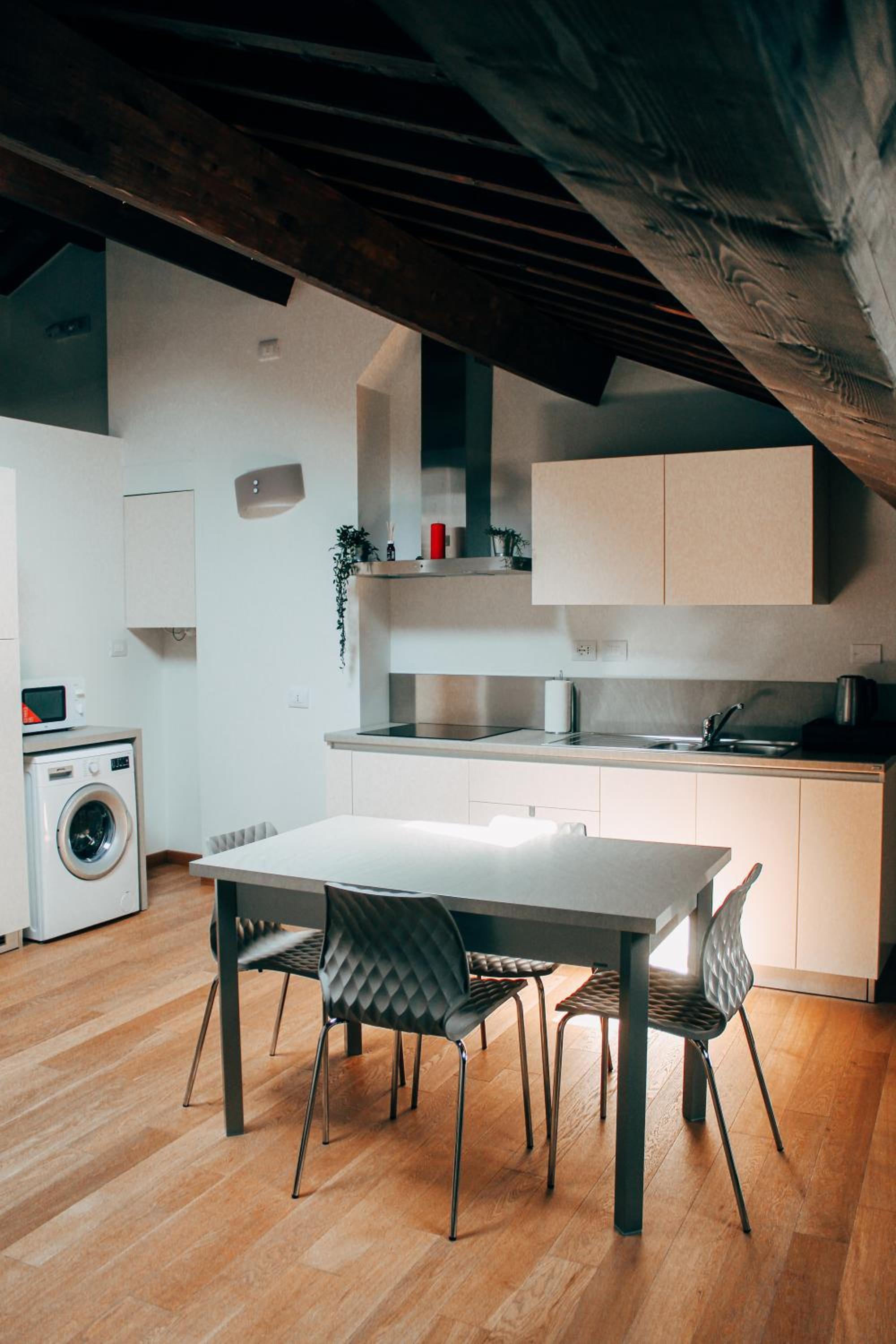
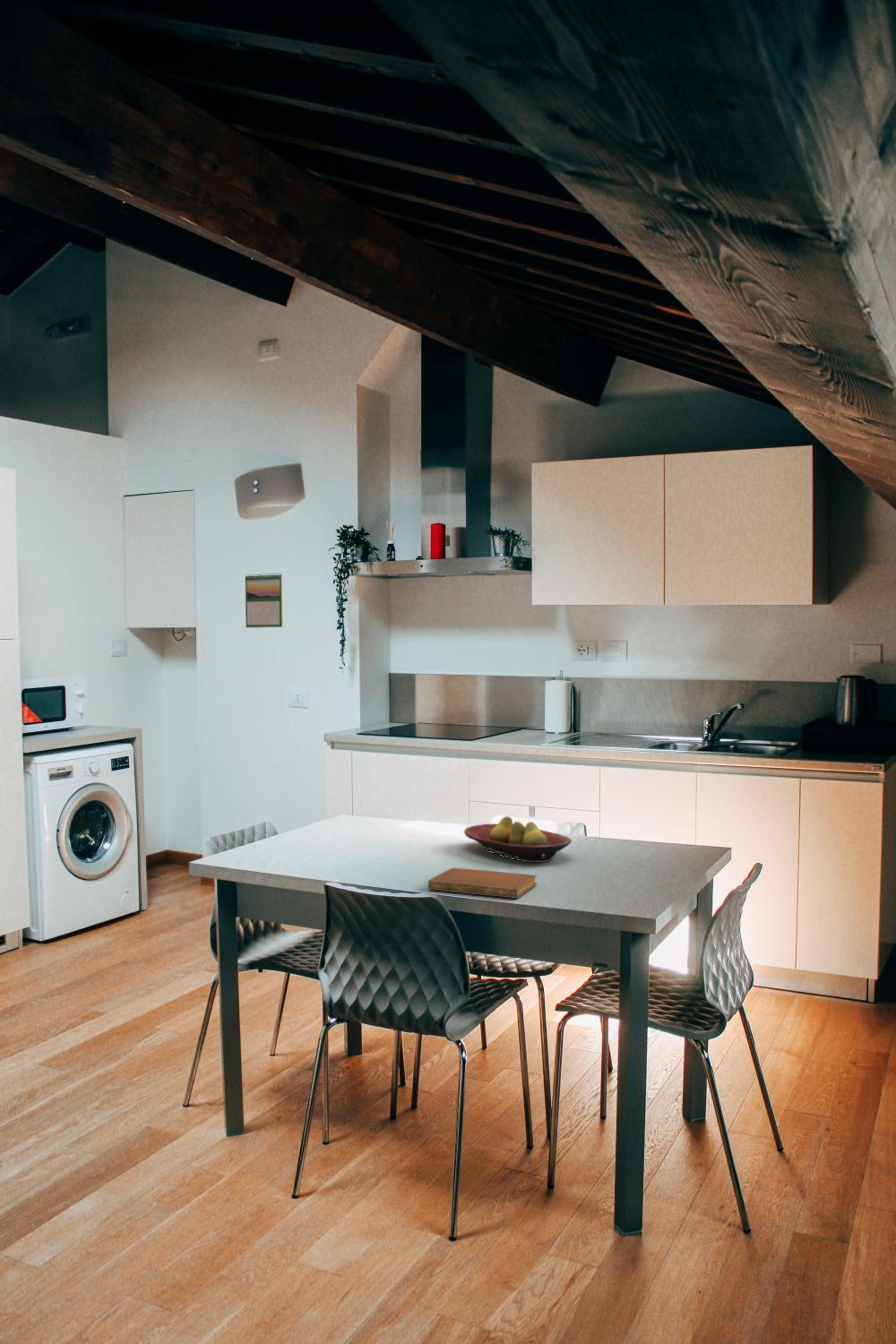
+ notebook (483, 882)
+ fruit bowl (517, 836)
+ calendar (263, 600)
